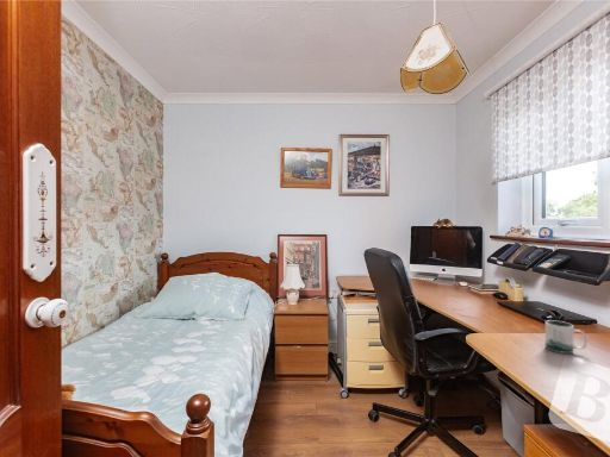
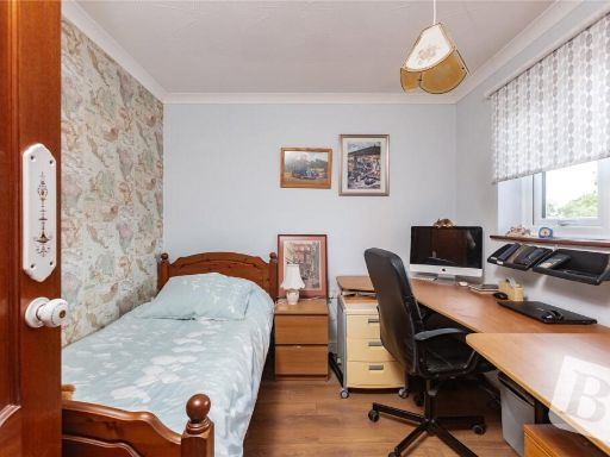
- mug (565, 337)
